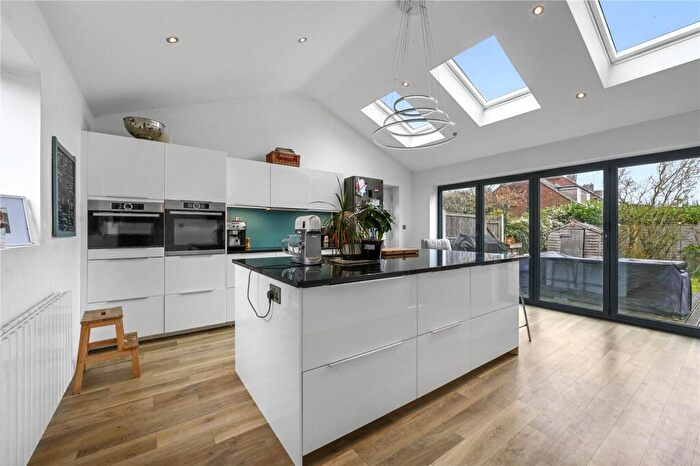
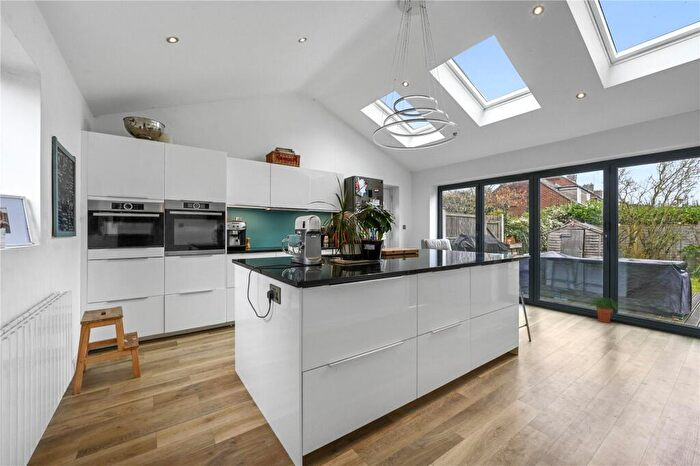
+ potted plant (604, 309)
